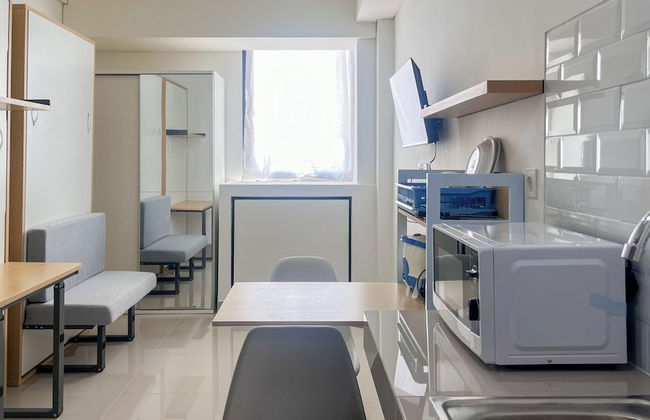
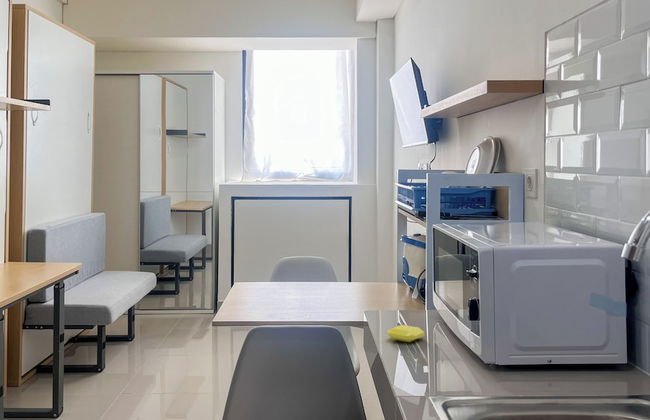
+ soap bar (405, 333)
